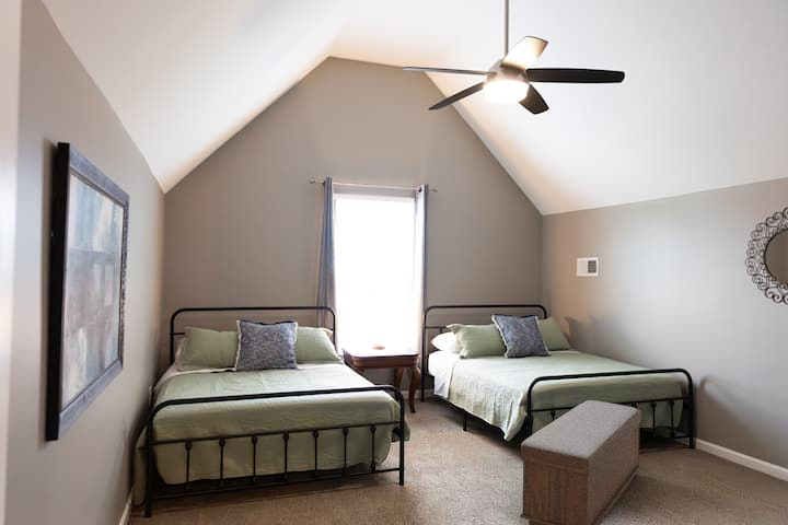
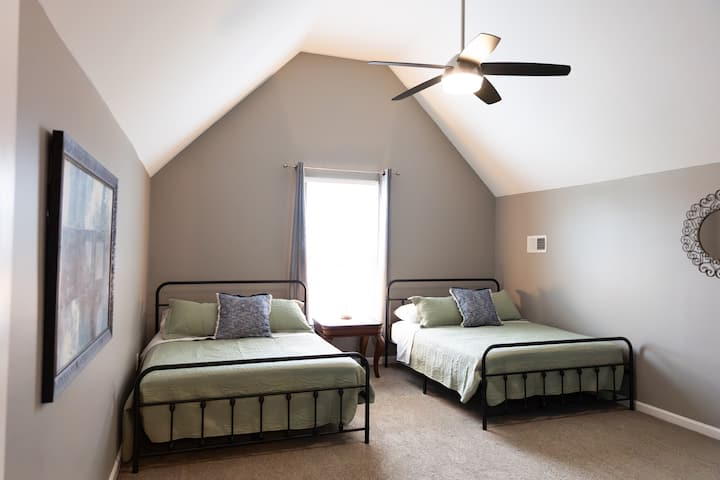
- bench (586, 458)
